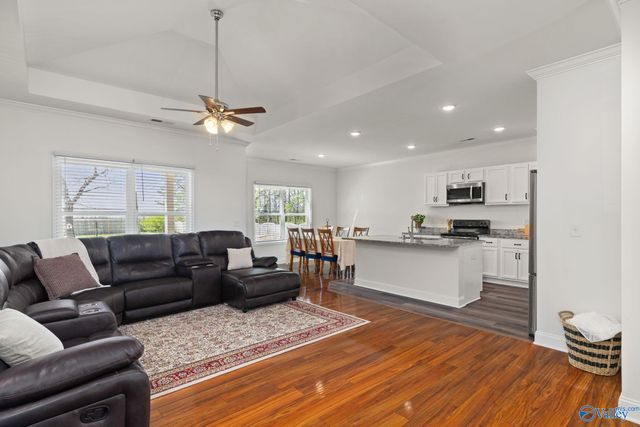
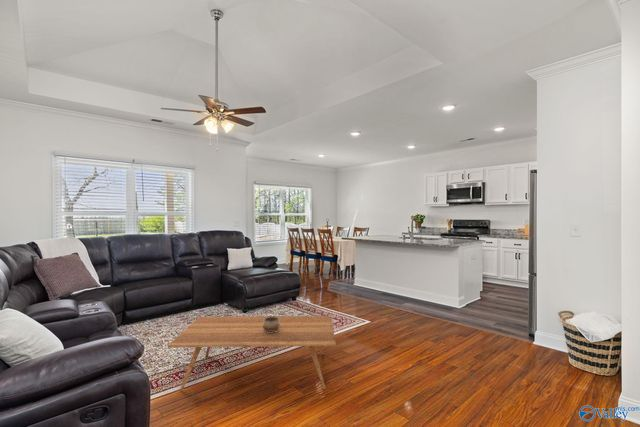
+ decorative bowl (271, 324)
+ coffee table (259, 346)
